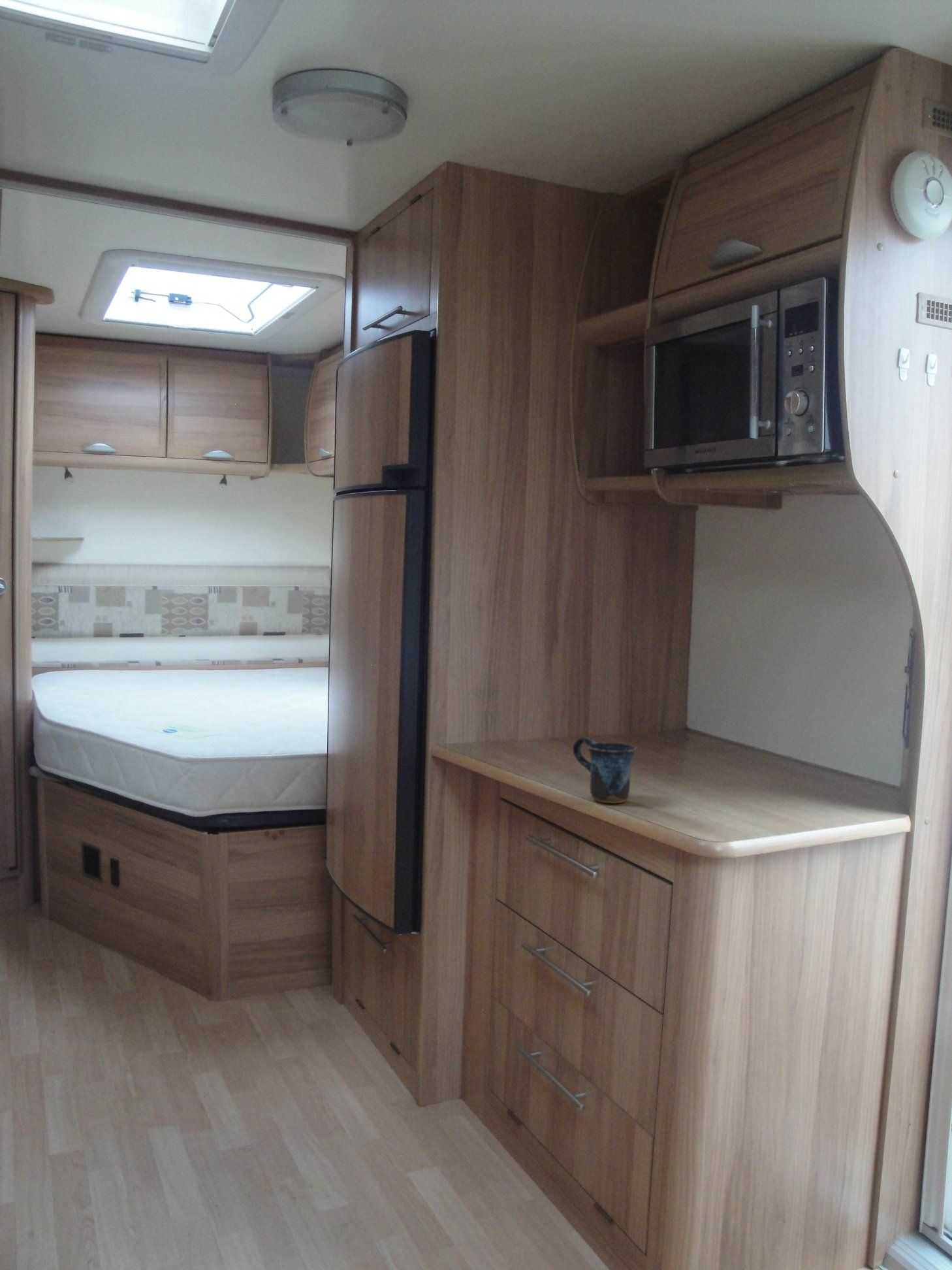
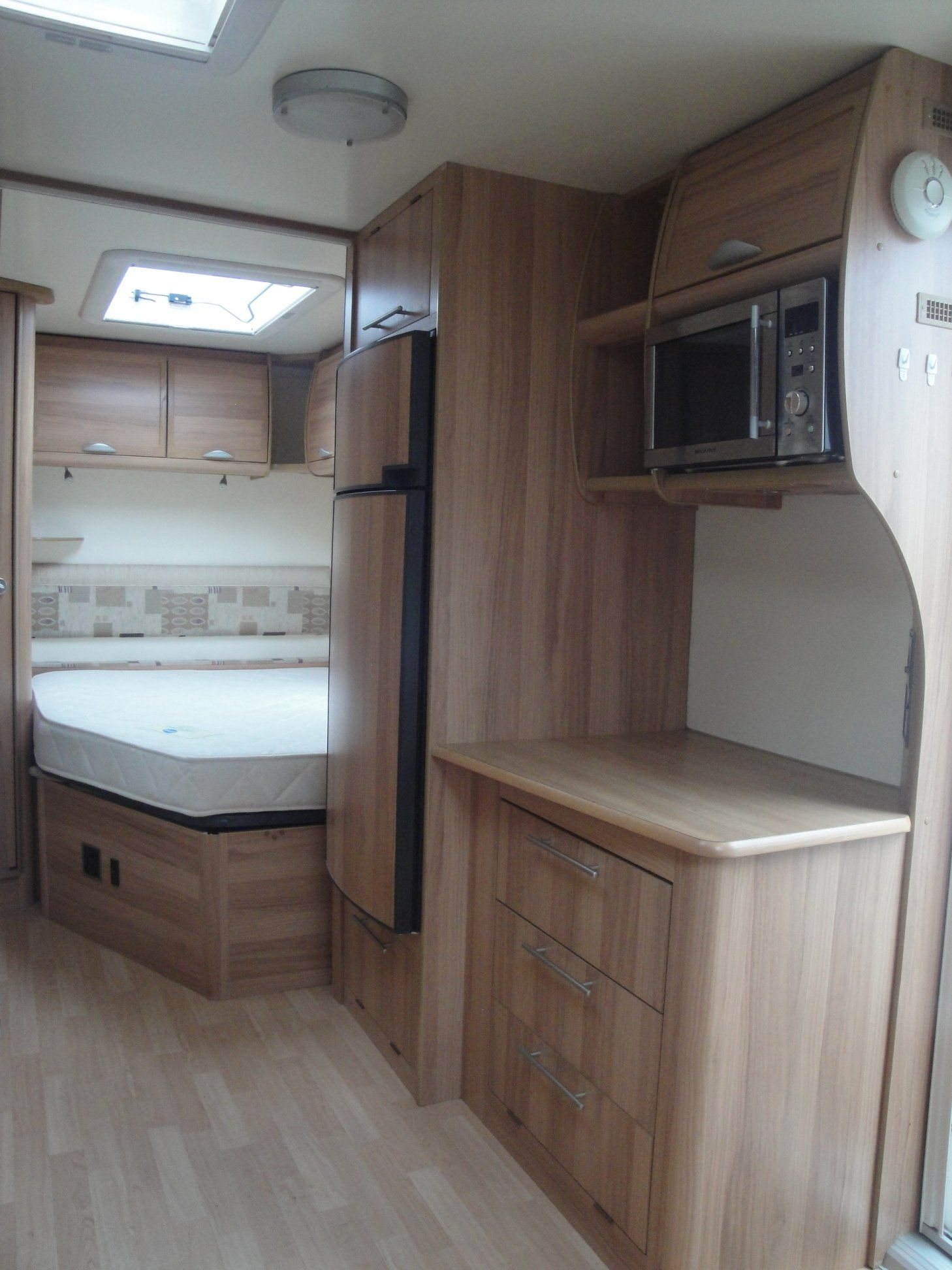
- mug (605, 769)
